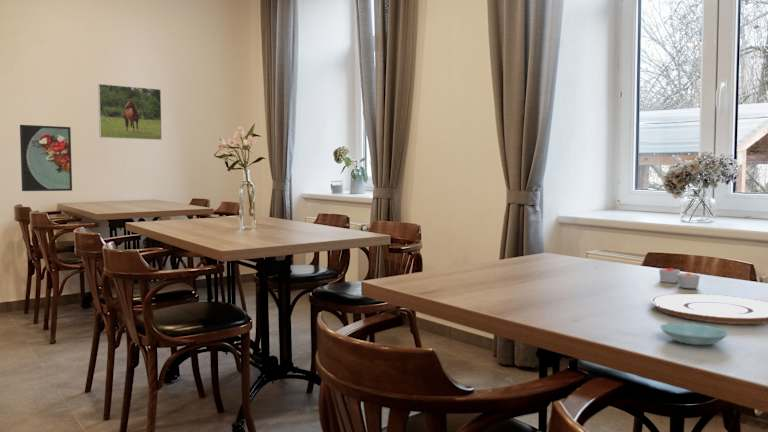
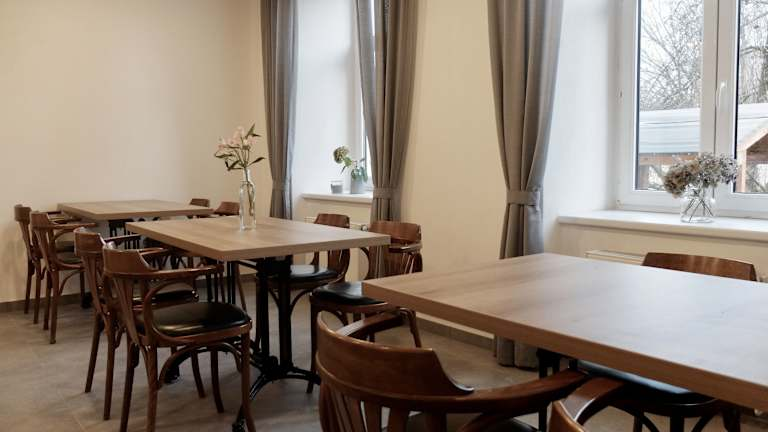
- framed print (130, 112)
- saucer (693, 335)
- plate (717, 308)
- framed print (46, 158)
- candle (678, 277)
